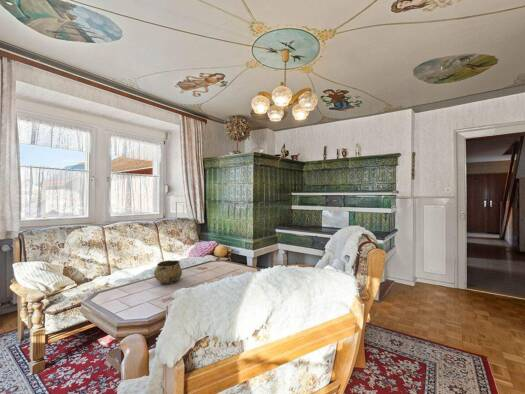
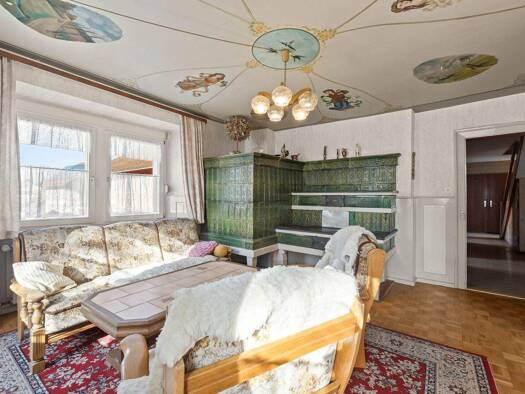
- decorative bowl (168, 272)
